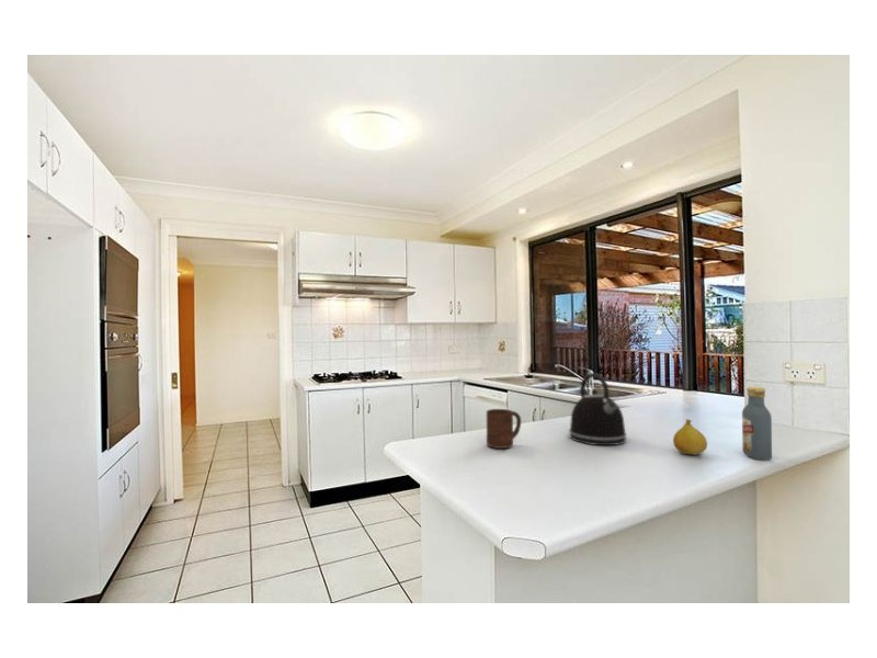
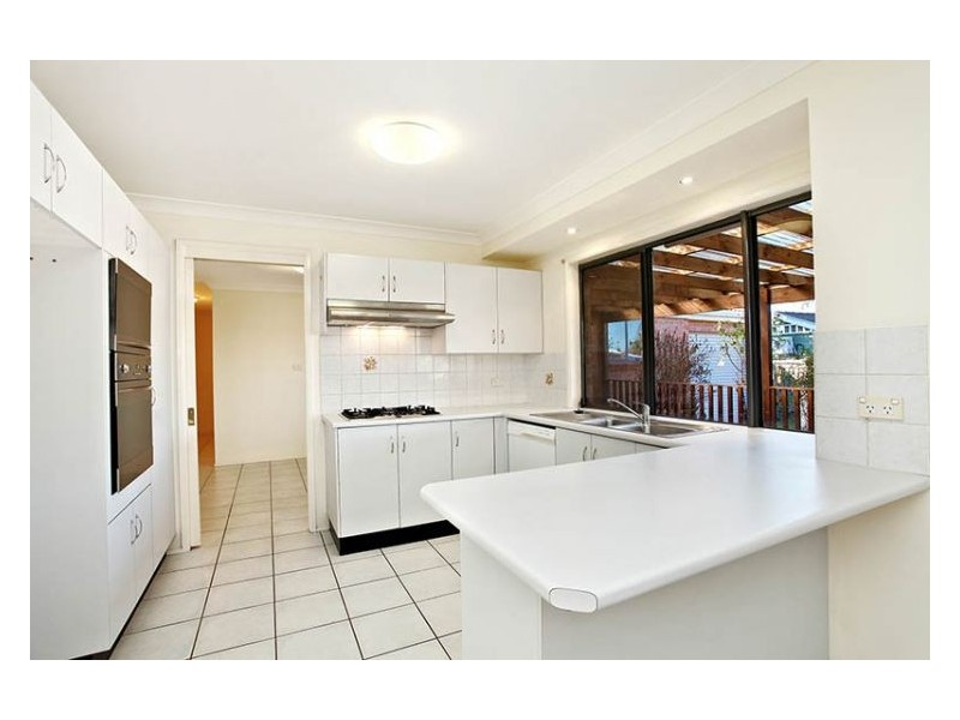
- fruit (690, 435)
- cup (502, 428)
- kettle (596, 405)
- vodka (756, 421)
